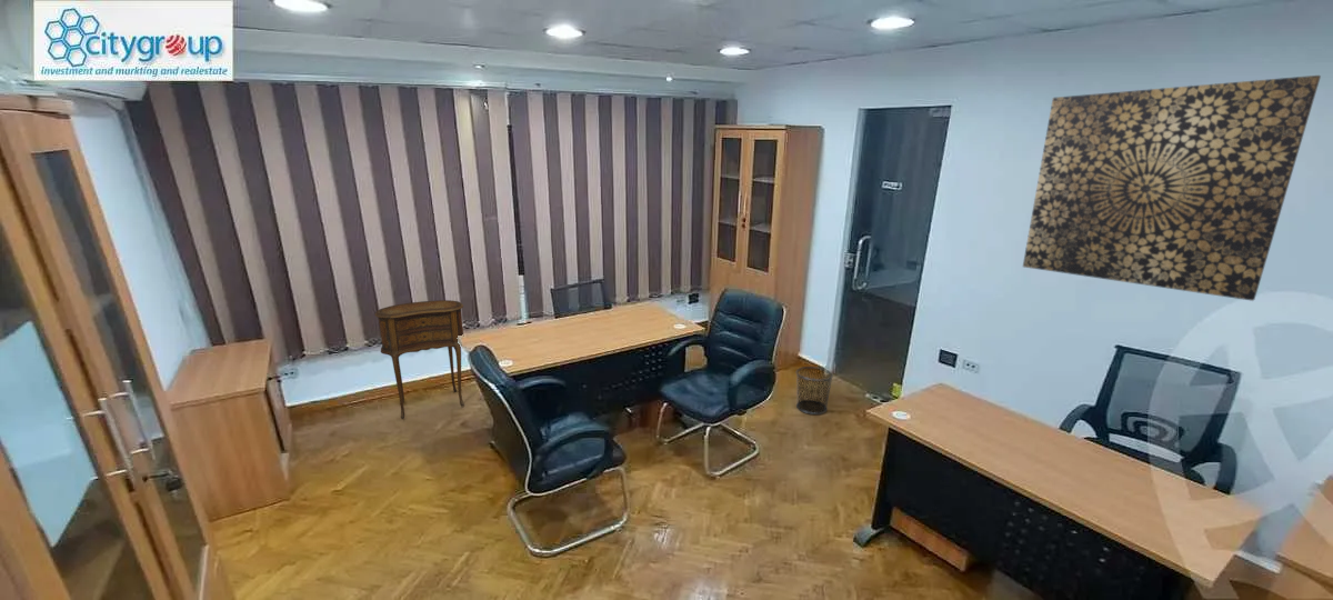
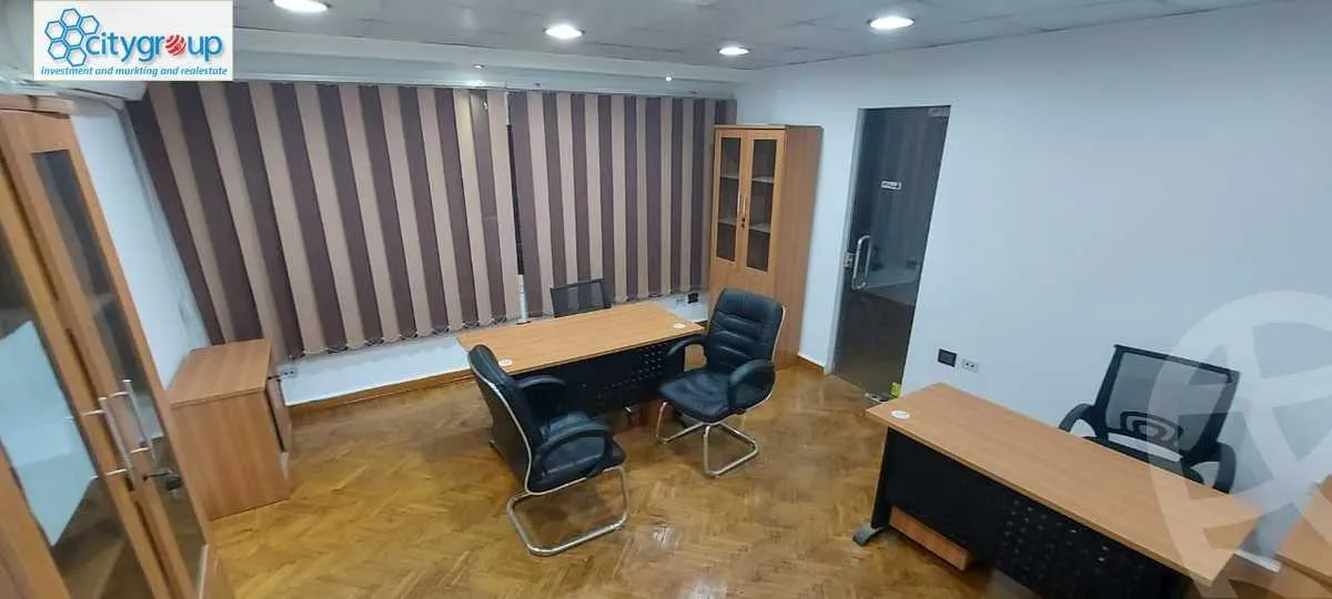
- side table (425, 349)
- waste bin (812, 390)
- wall art (1144, 189)
